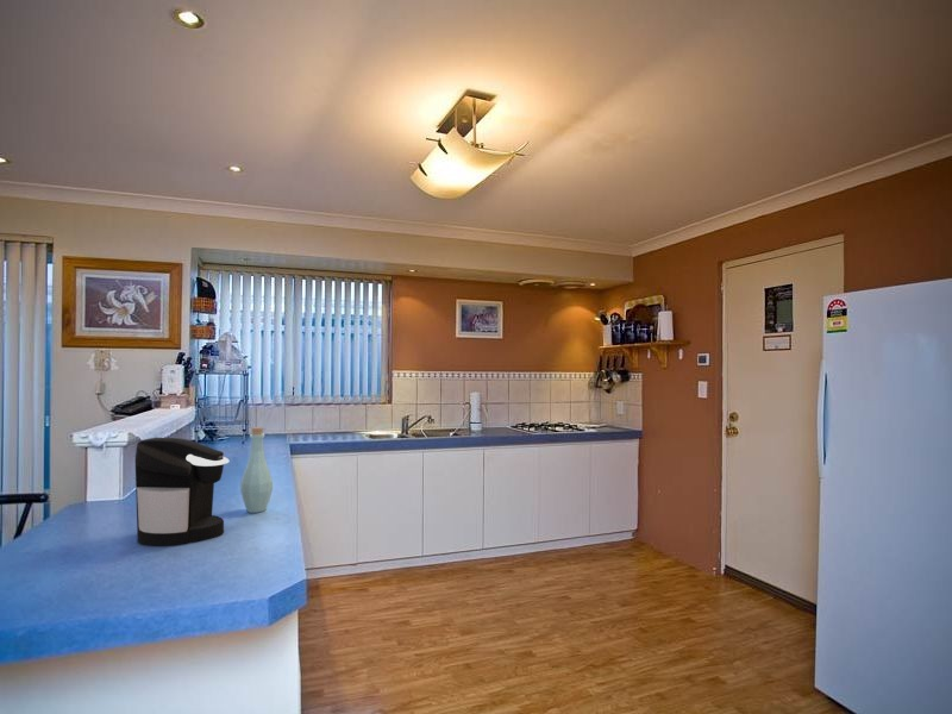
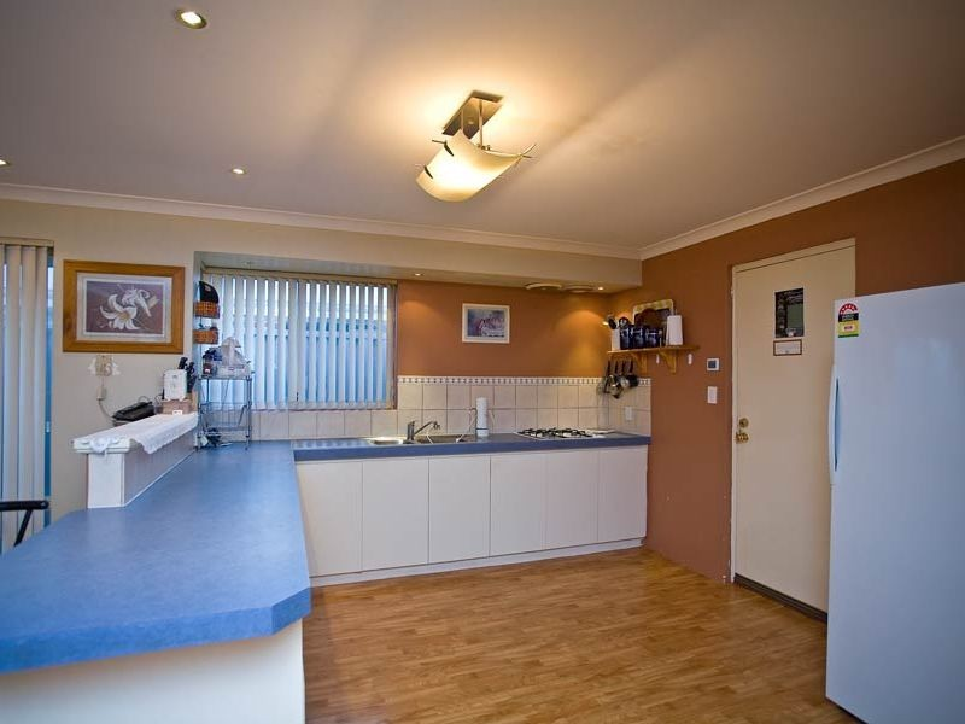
- coffee maker (184, 486)
- bottle (256, 469)
